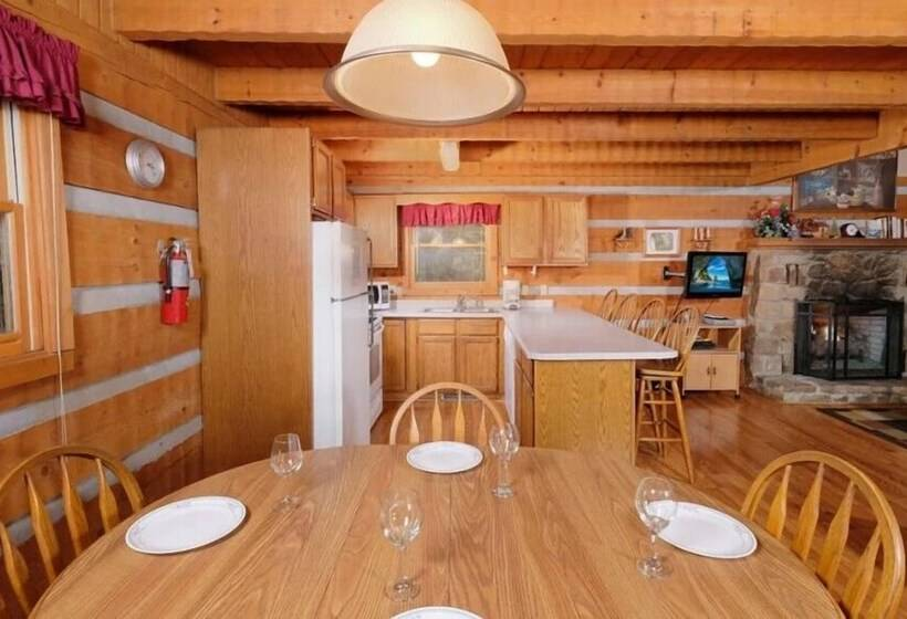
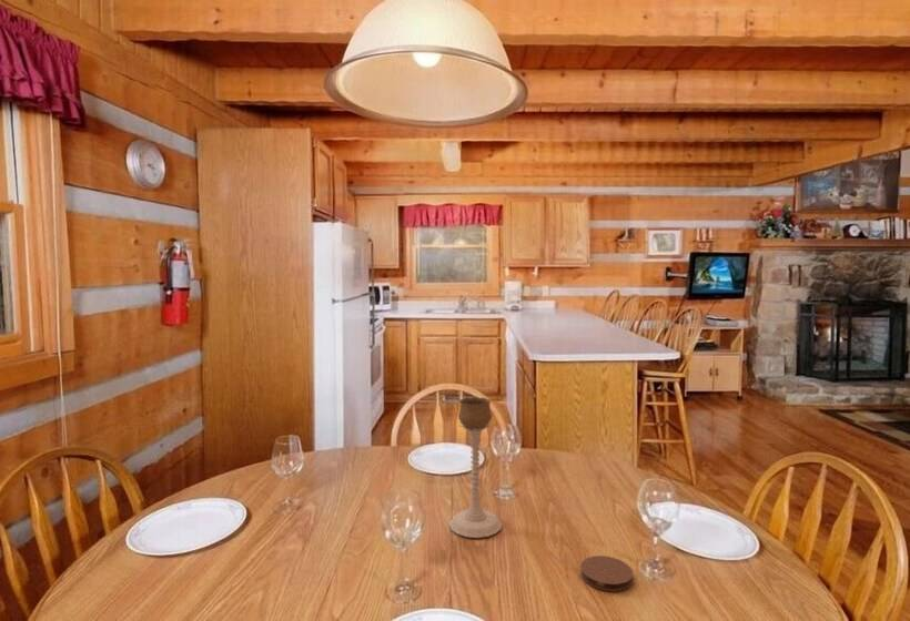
+ candle holder (475, 462)
+ coaster (606, 572)
